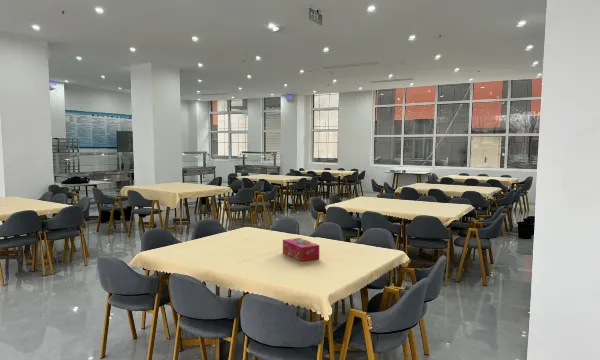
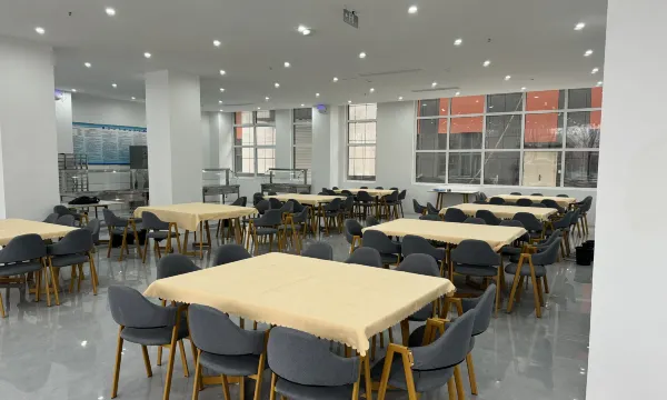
- tissue box (300, 249)
